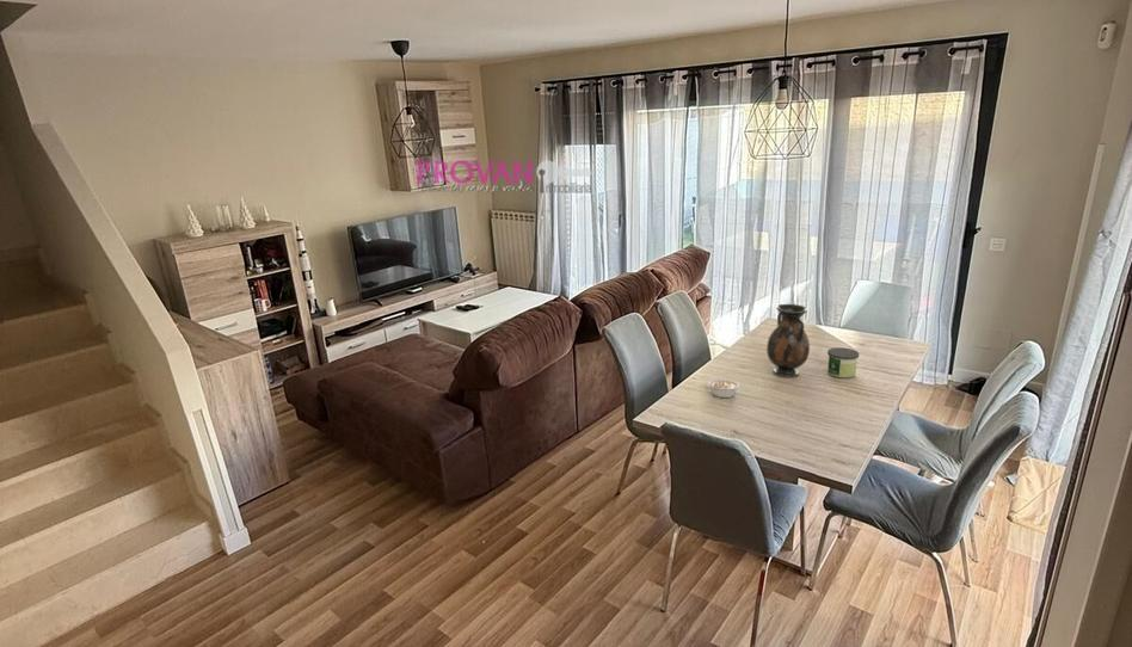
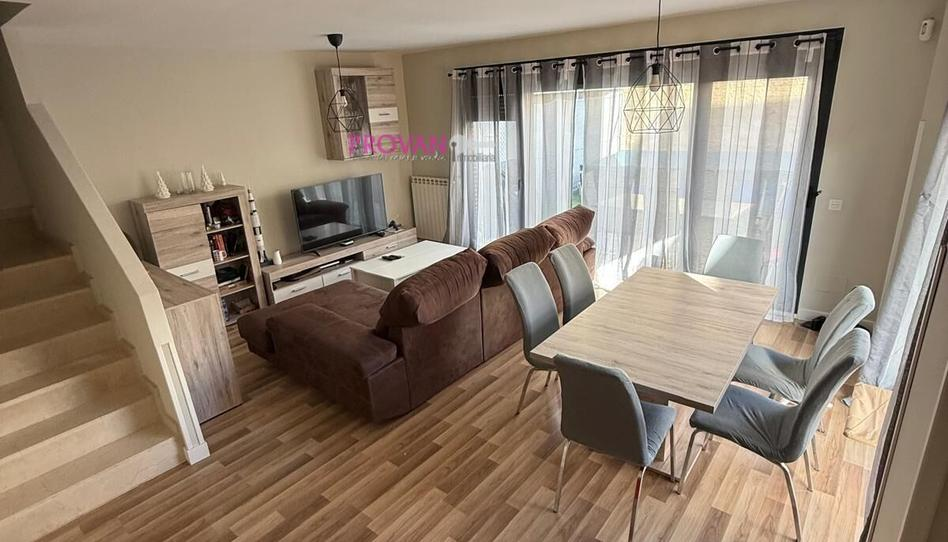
- vase (788, 340)
- candle (842, 363)
- legume (724, 388)
